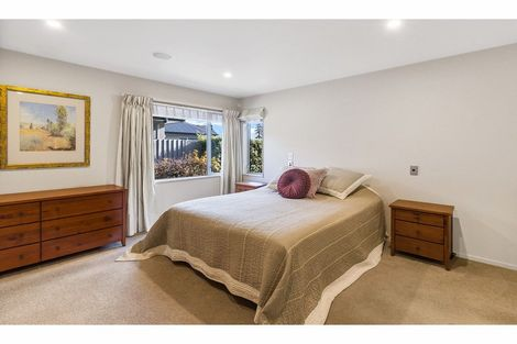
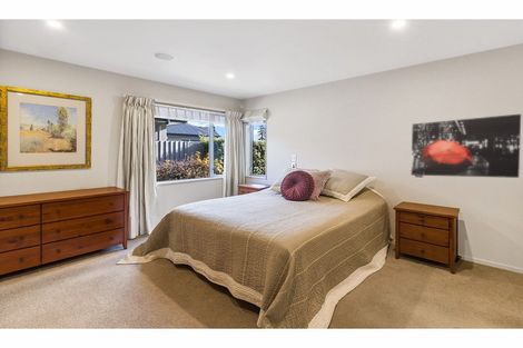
+ wall art (460, 148)
